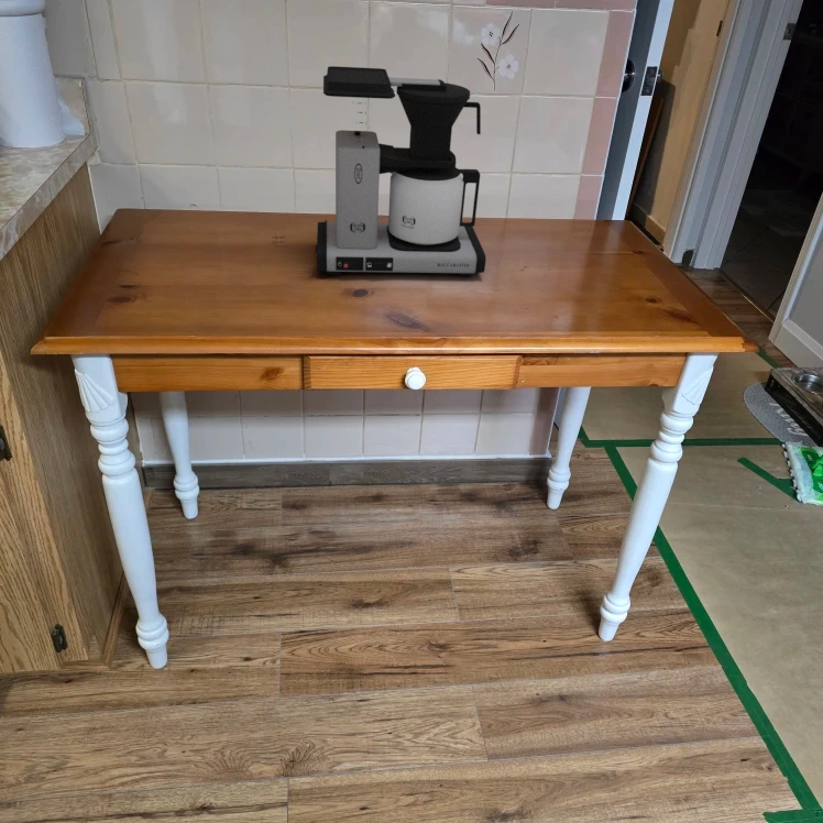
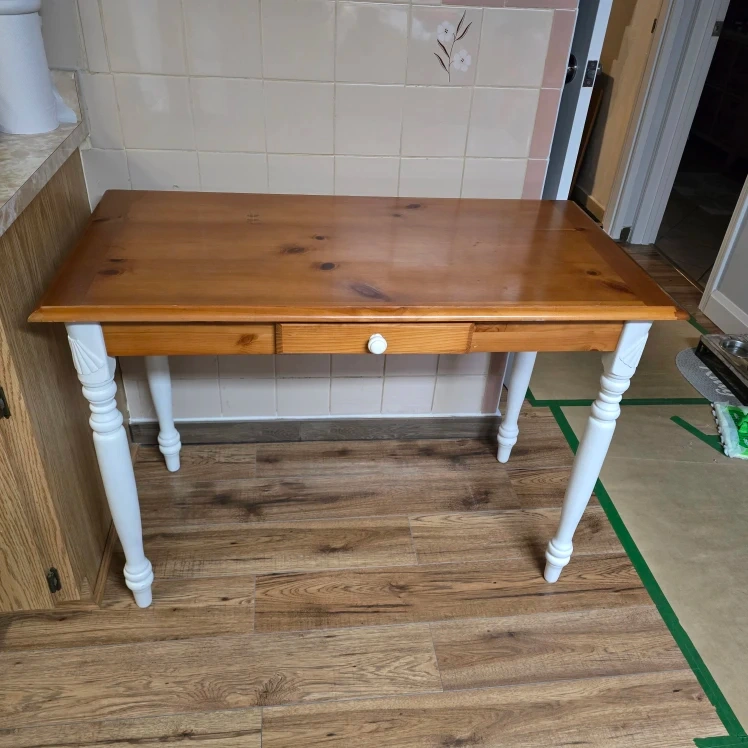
- coffee maker (402, 176)
